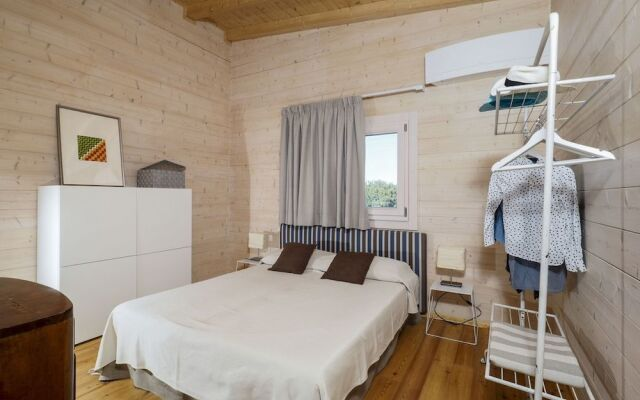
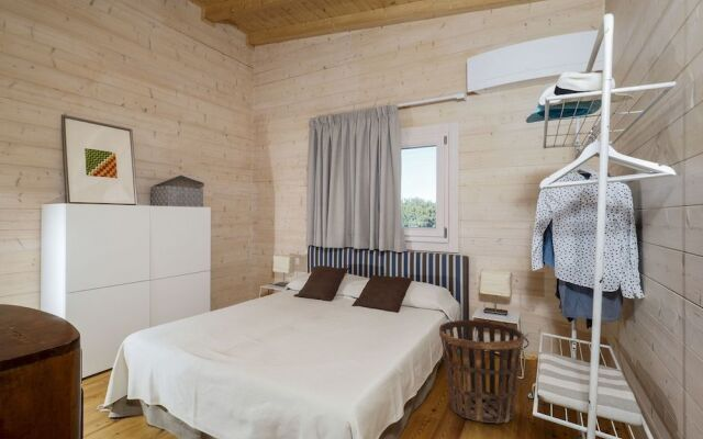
+ basket (479, 368)
